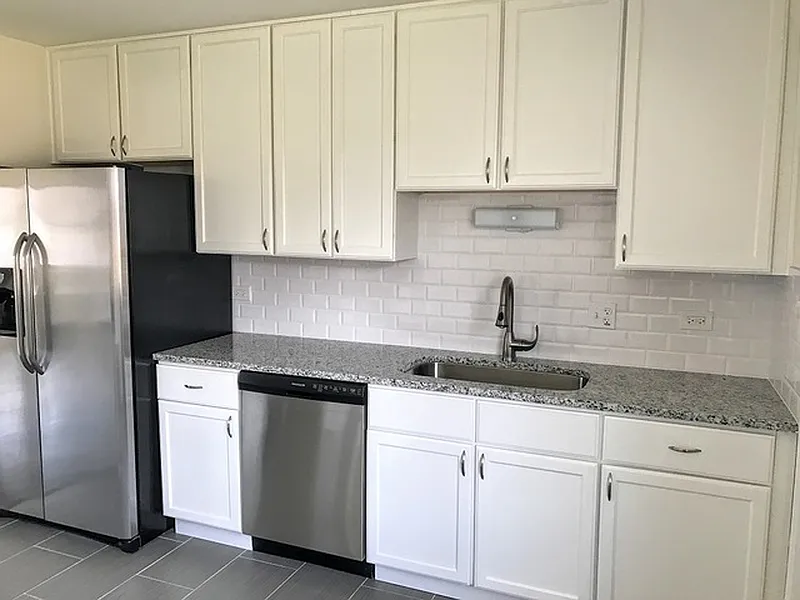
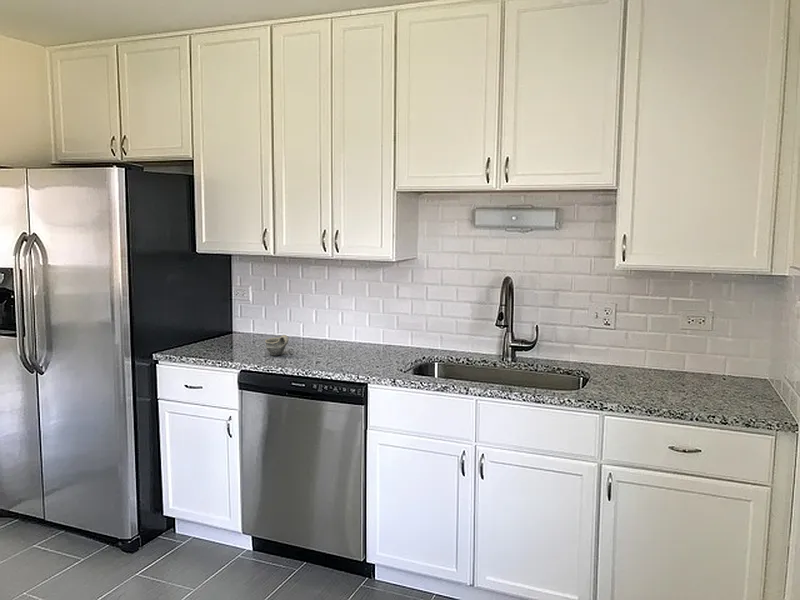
+ cup (276, 344)
